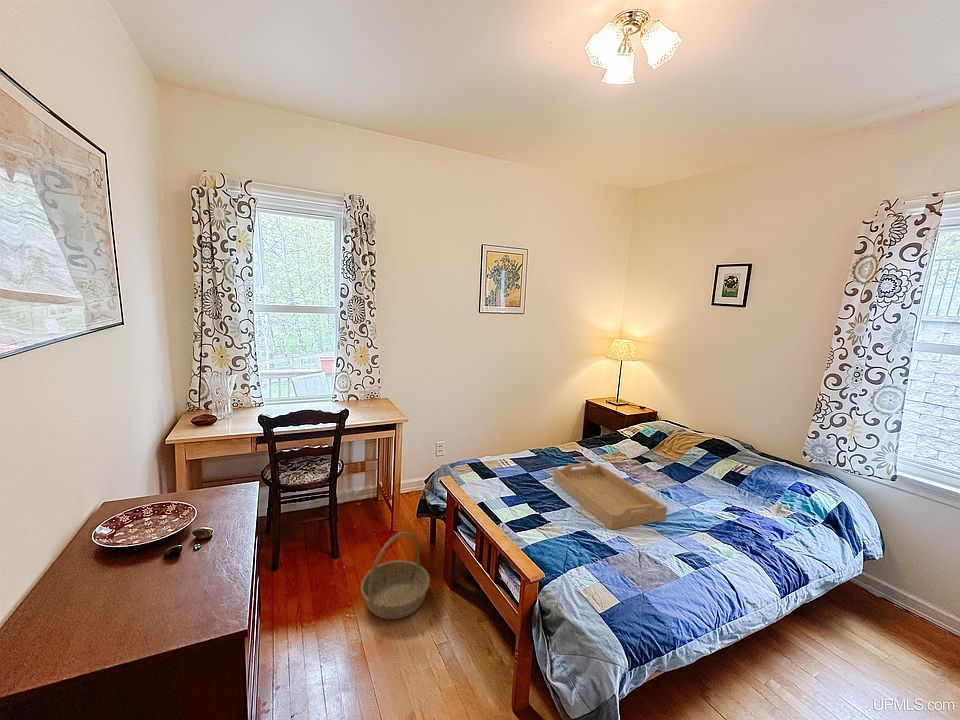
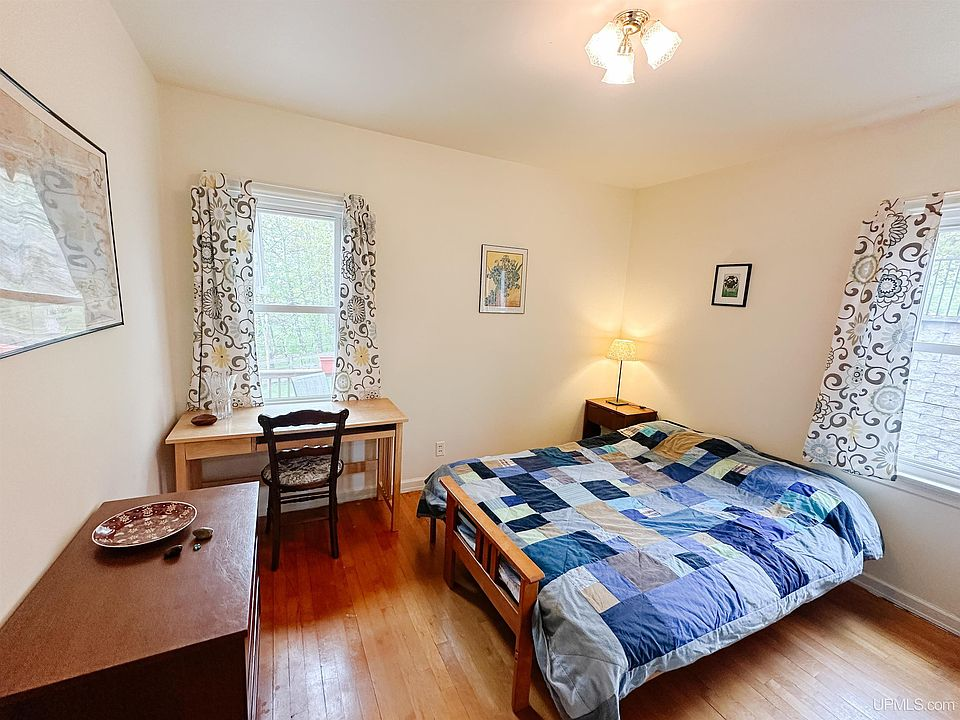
- basket (396, 567)
- serving tray (605, 490)
